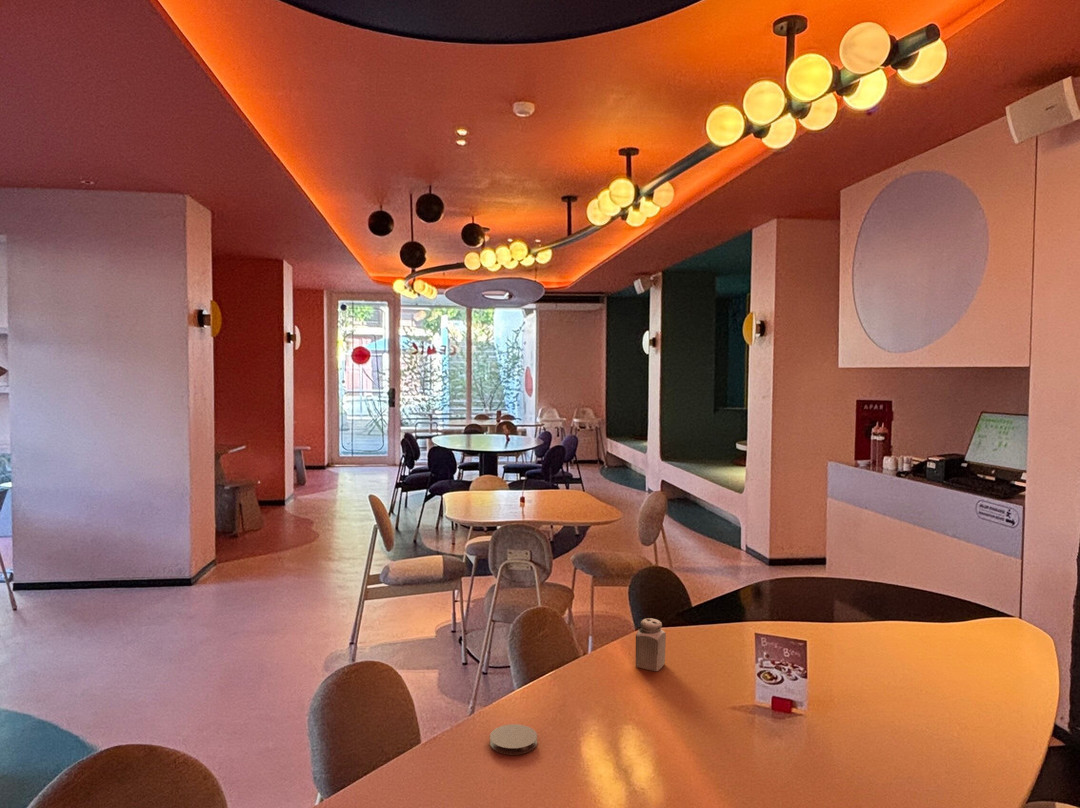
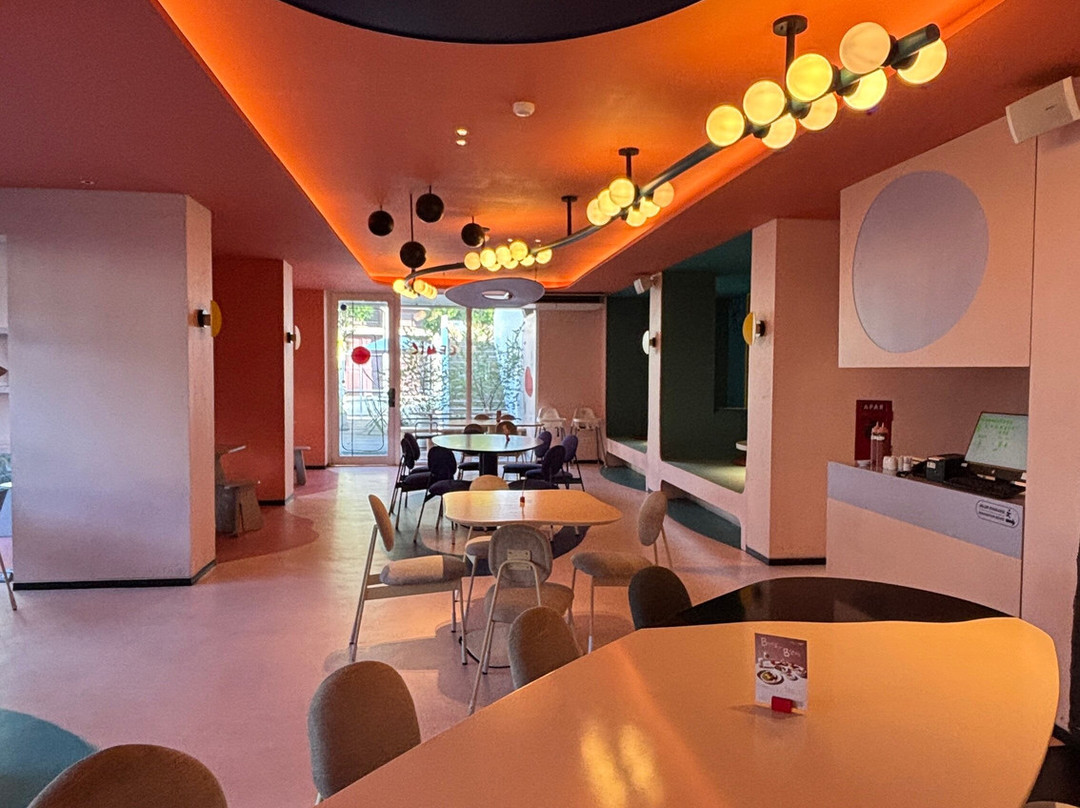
- salt shaker (650, 642)
- coaster (513, 739)
